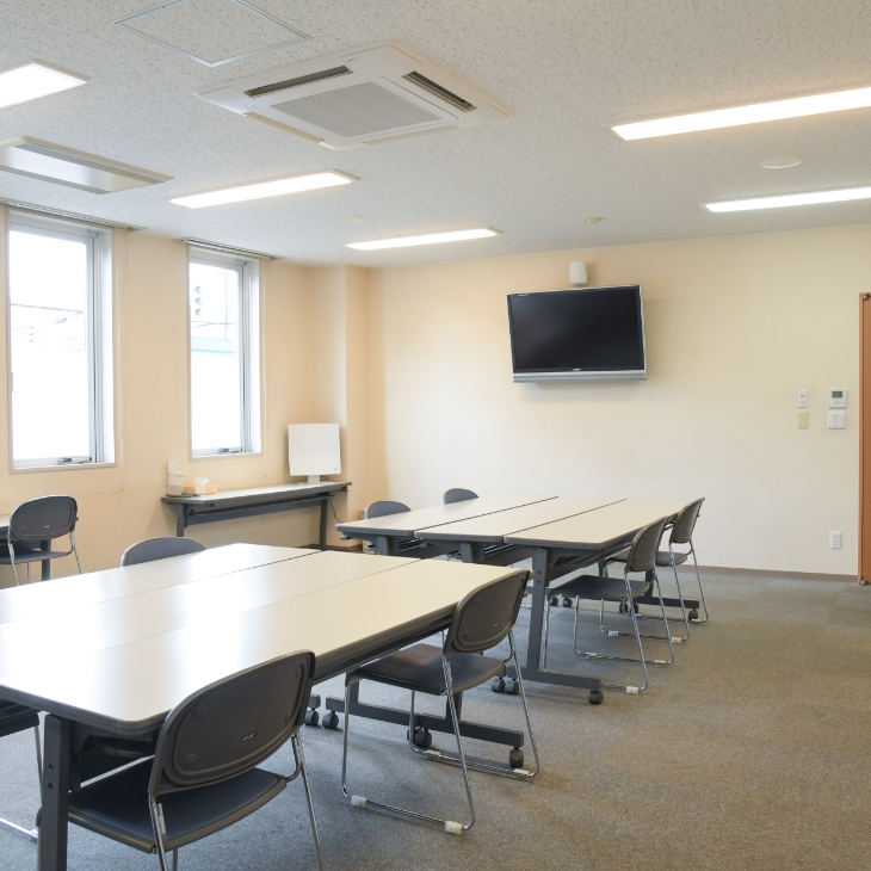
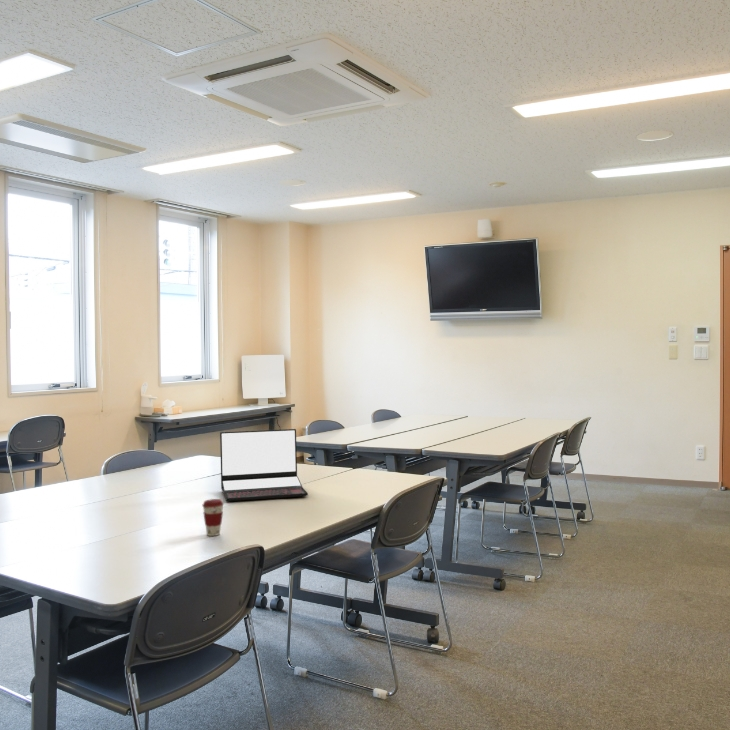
+ laptop (263, 463)
+ coffee cup (213, 517)
